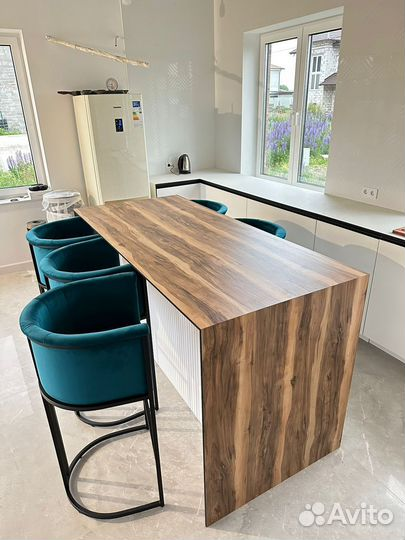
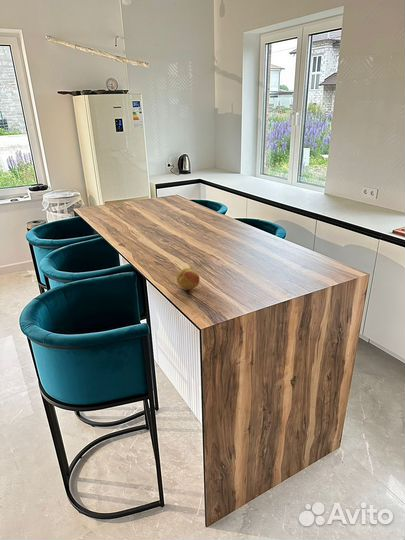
+ fruit (188, 279)
